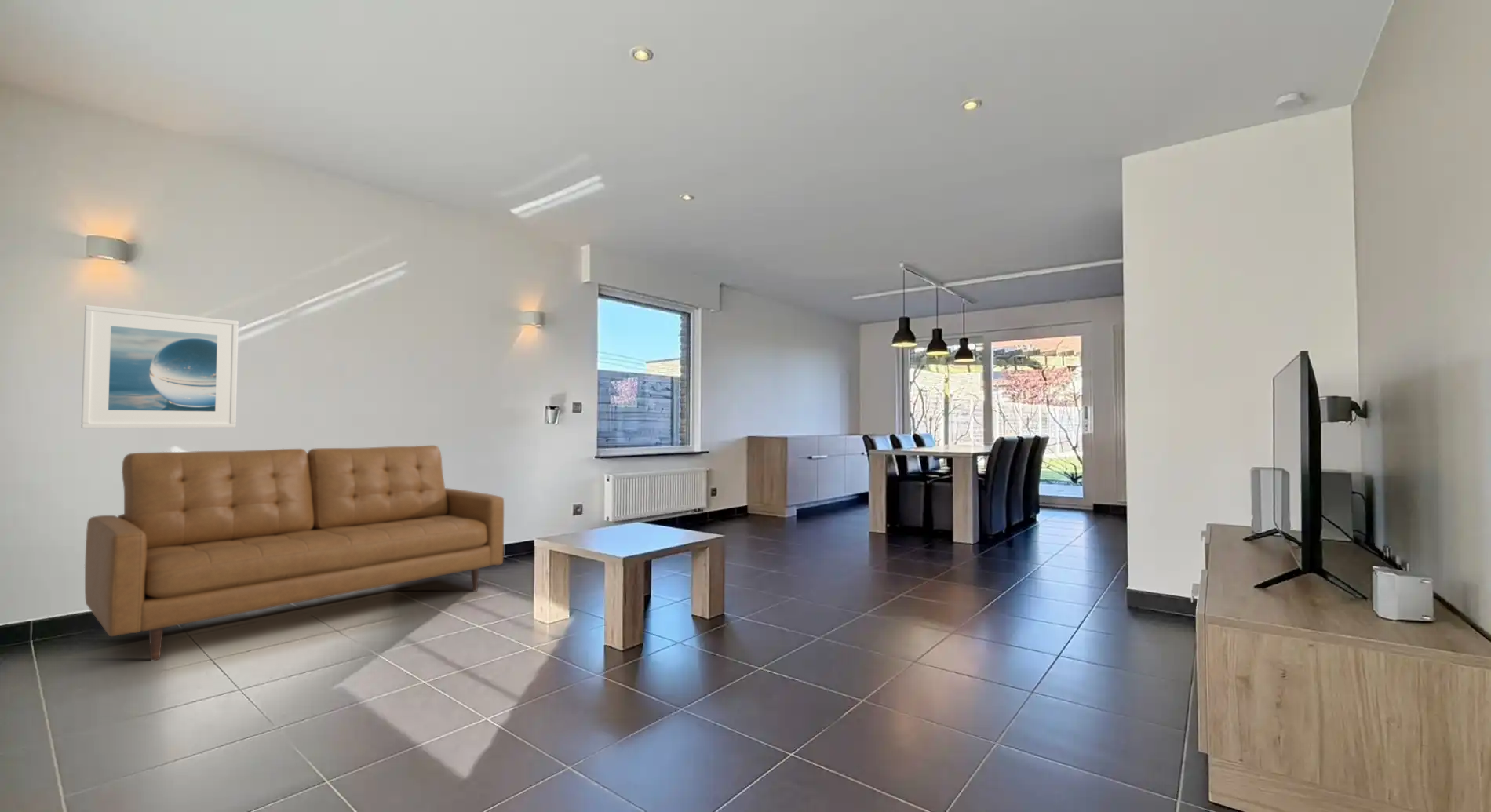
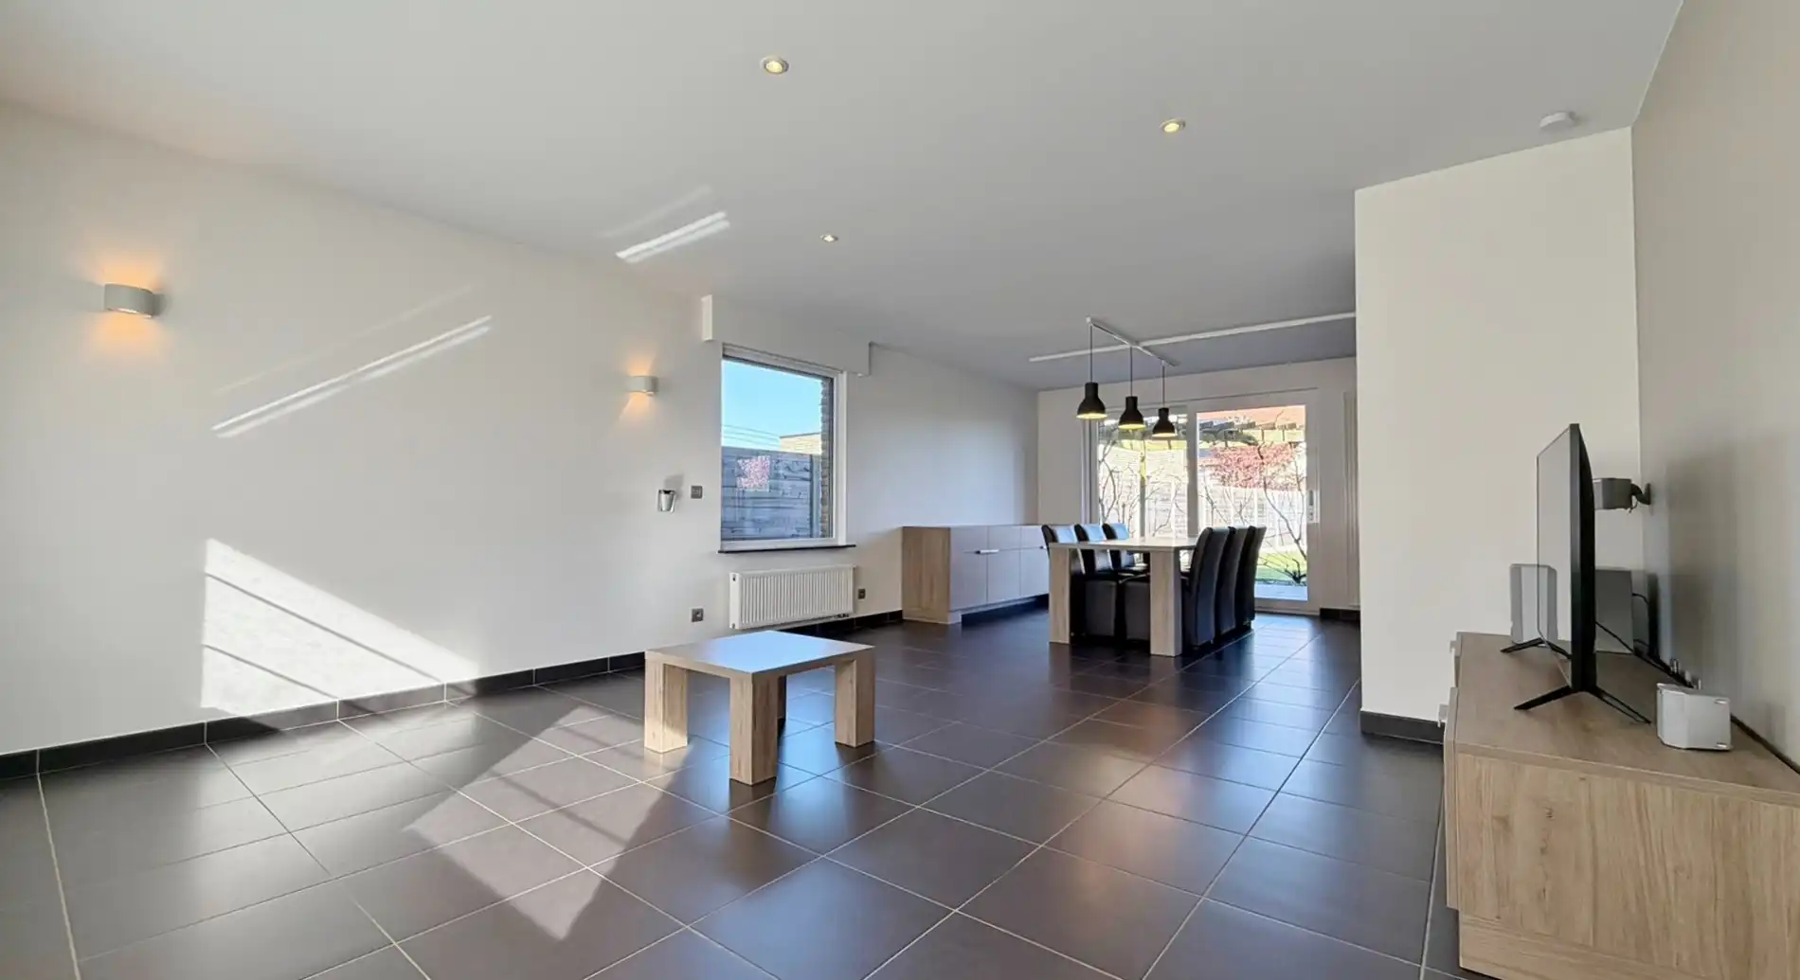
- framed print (165, 370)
- sofa (323, 529)
